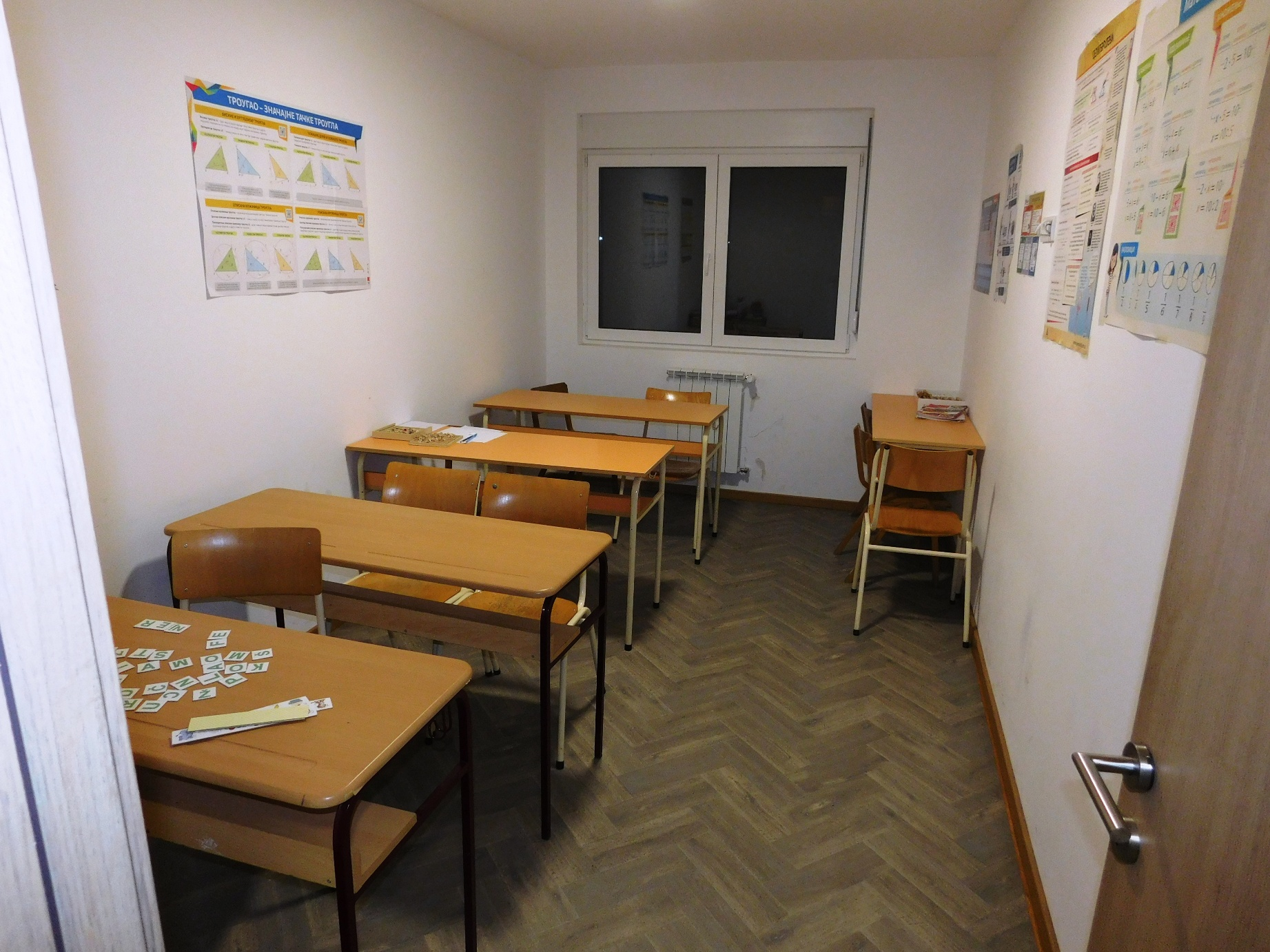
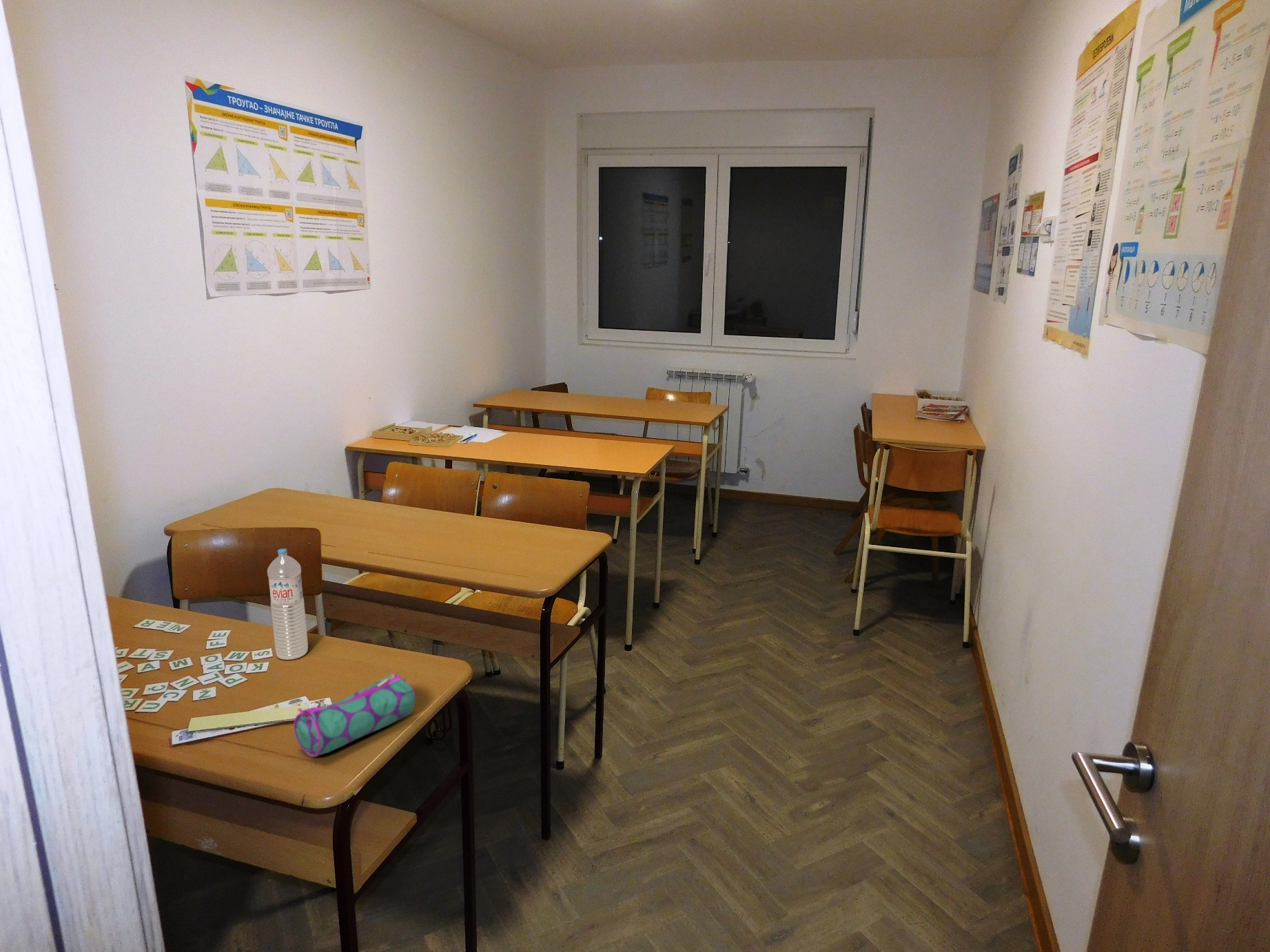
+ pencil case (356, 712)
+ water bottle (287, 603)
